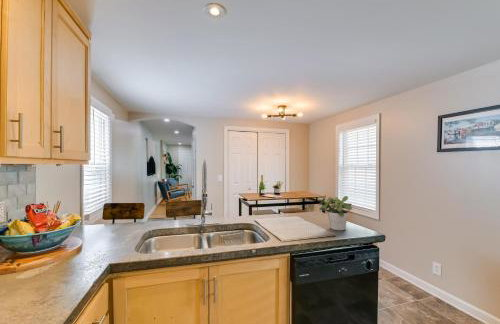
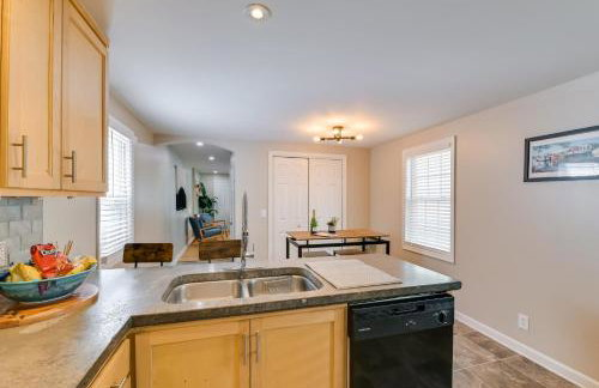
- potted plant (334, 212)
